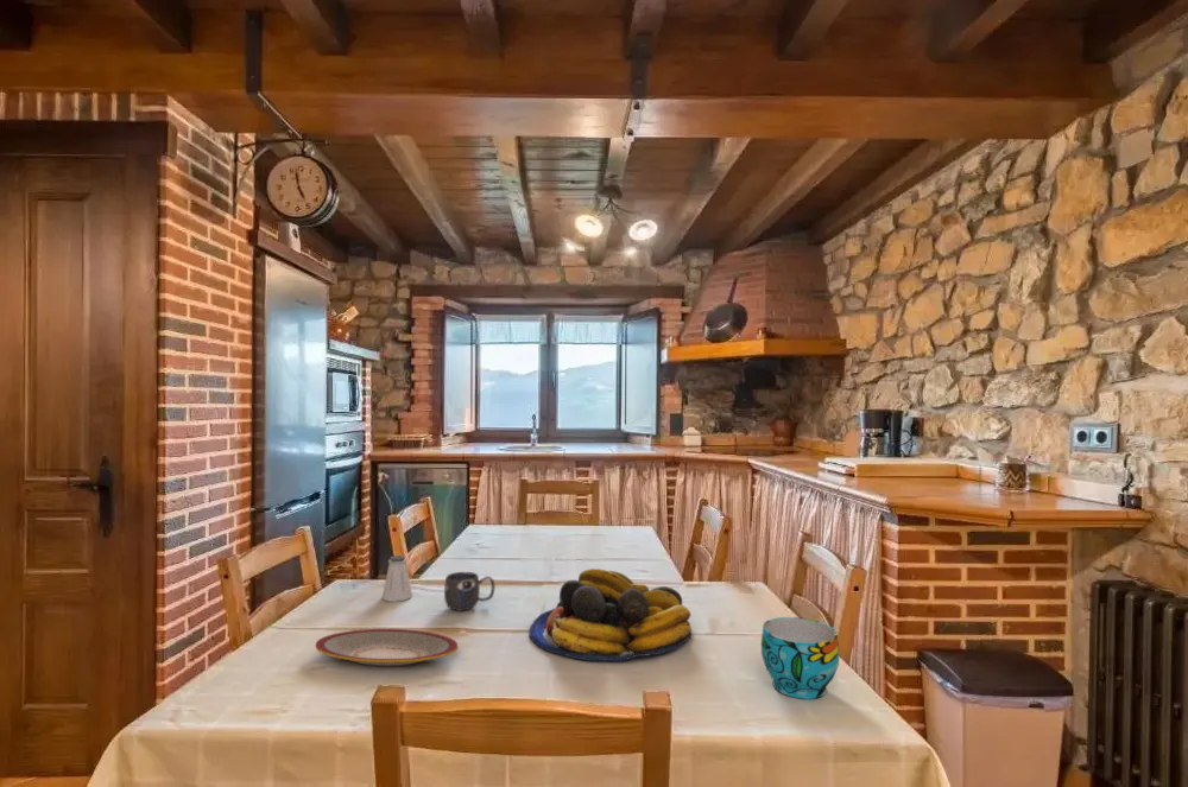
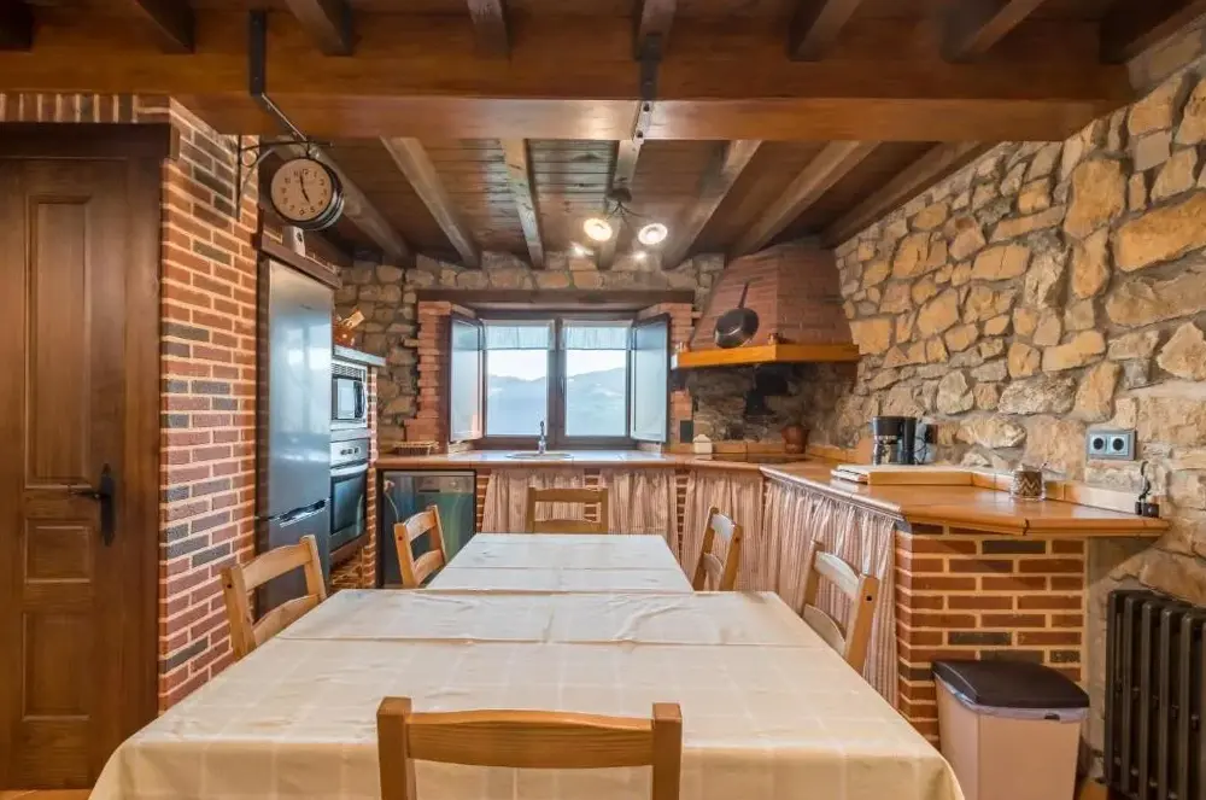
- mug (469, 590)
- cup (795, 656)
- plate (386, 649)
- fruit bowl (609, 601)
- saltshaker (397, 577)
